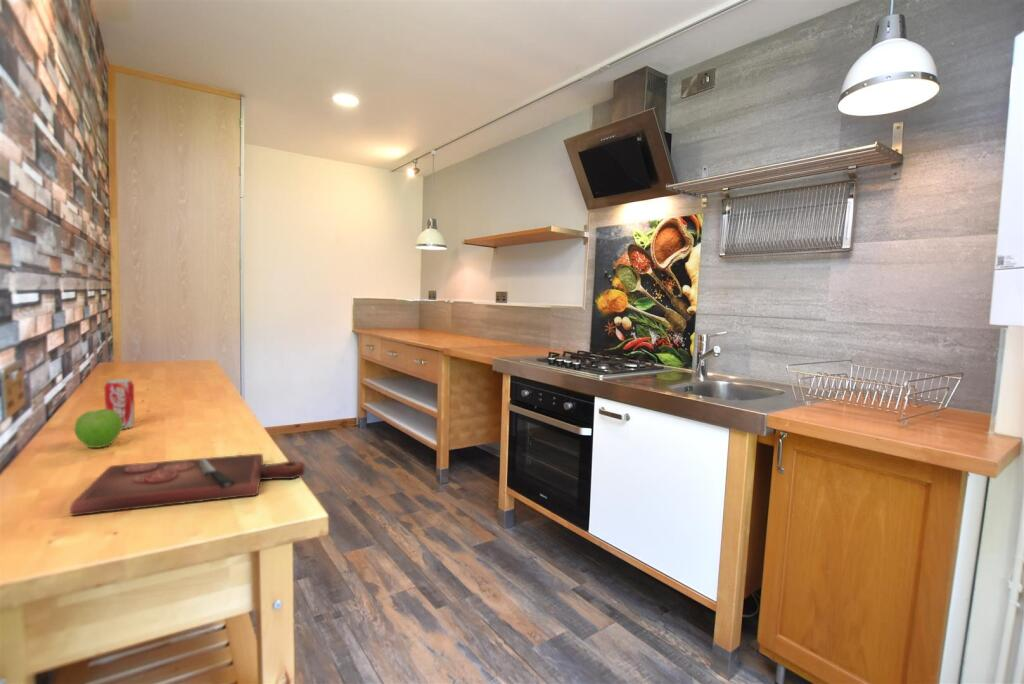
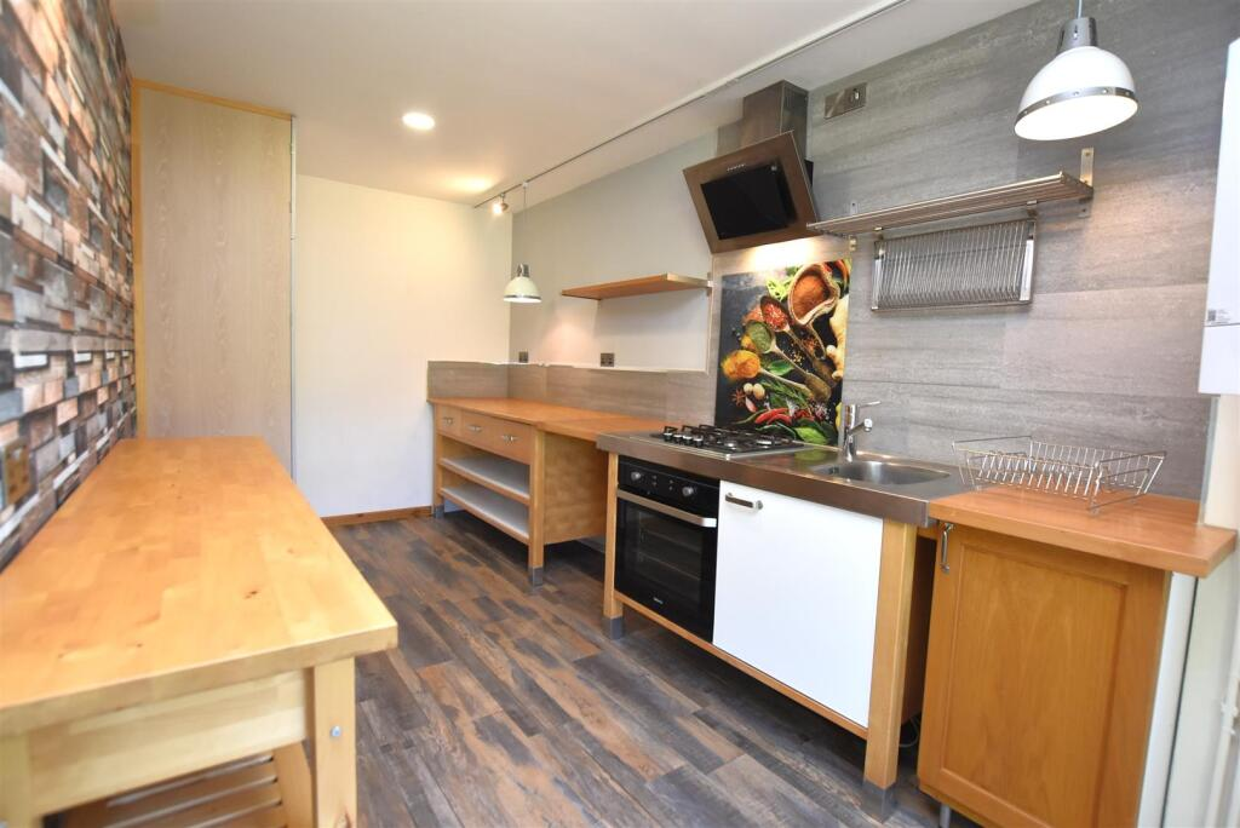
- fruit (98, 428)
- cutting board (191, 475)
- beverage can (119, 404)
